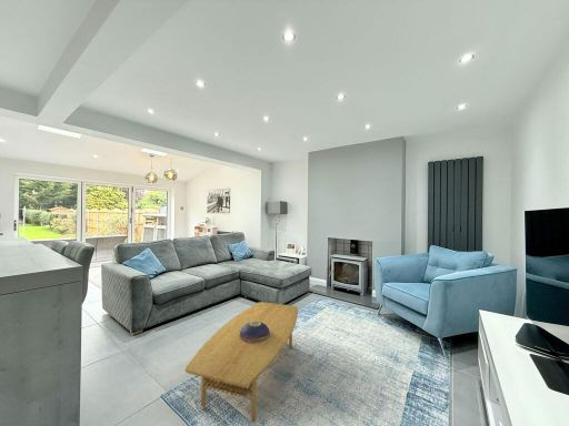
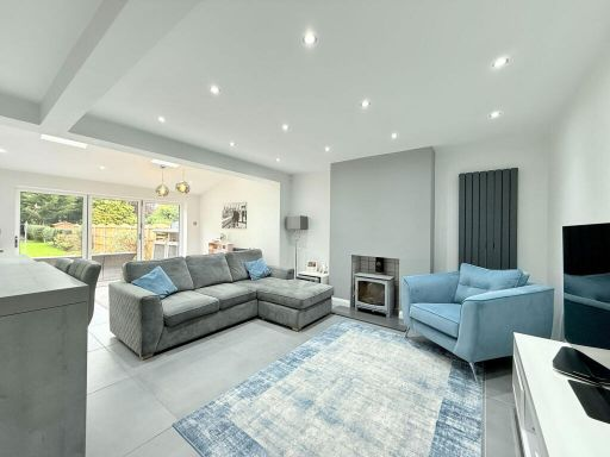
- decorative bowl (254, 328)
- coffee table (254, 351)
